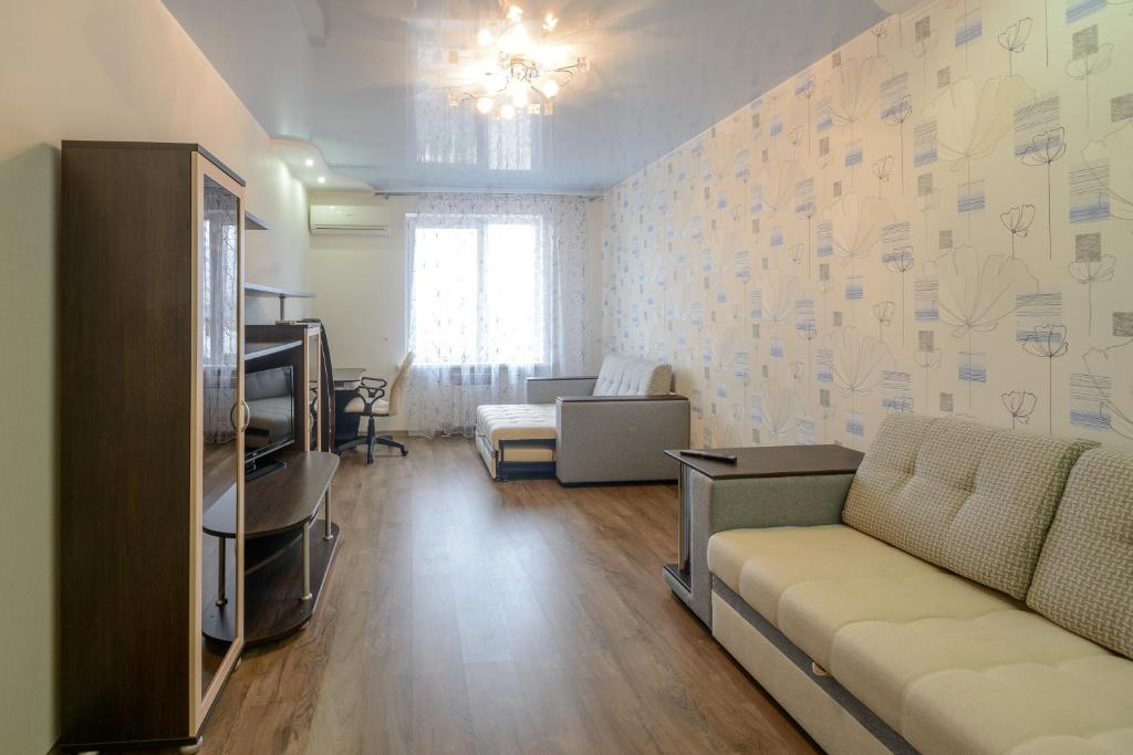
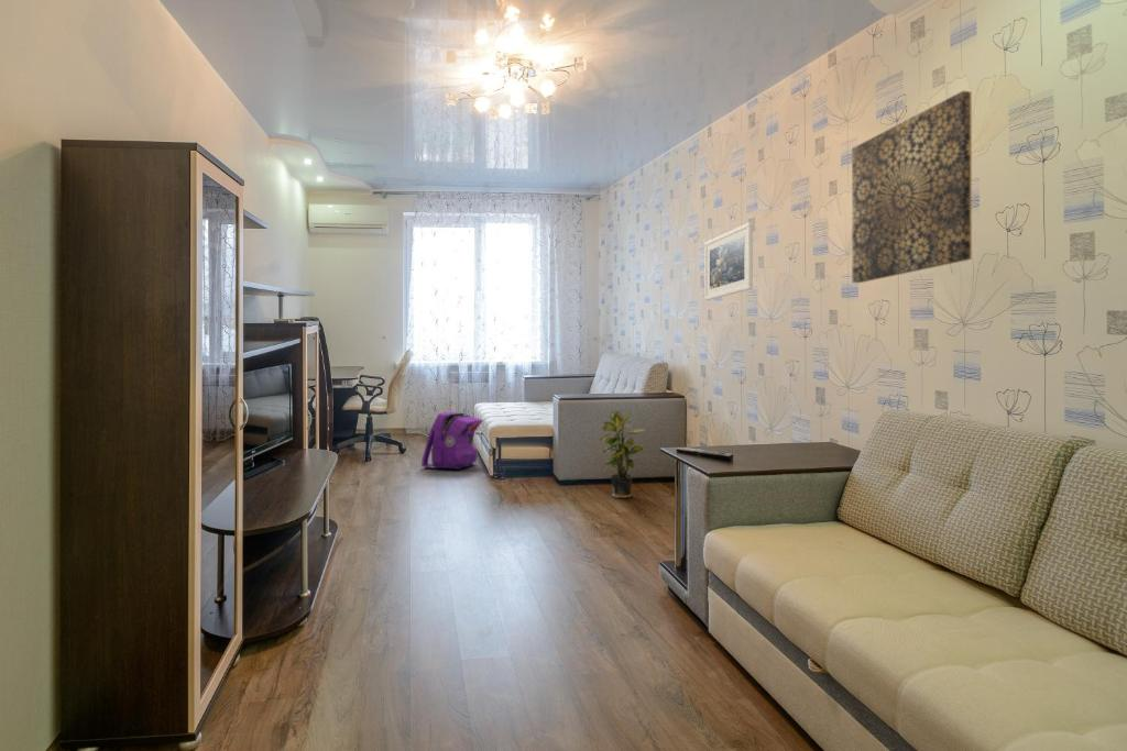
+ backpack (452, 439)
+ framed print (726, 264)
+ wall art (905, 197)
+ potted plant (620, 454)
